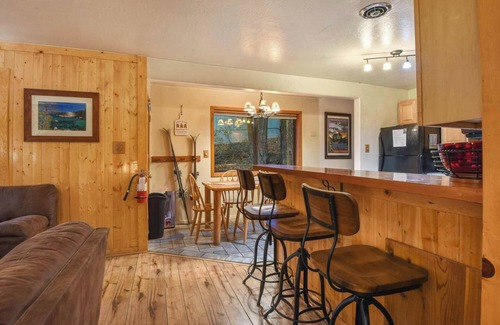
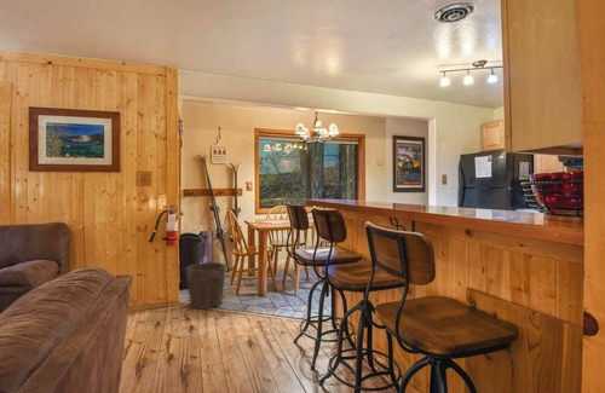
+ waste bin (206, 284)
